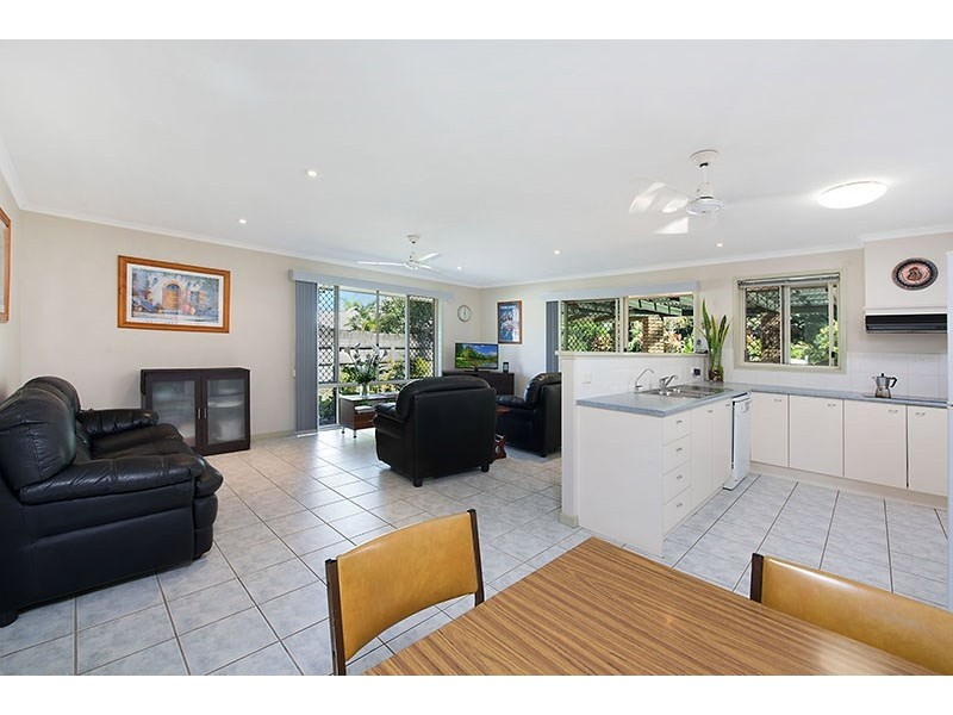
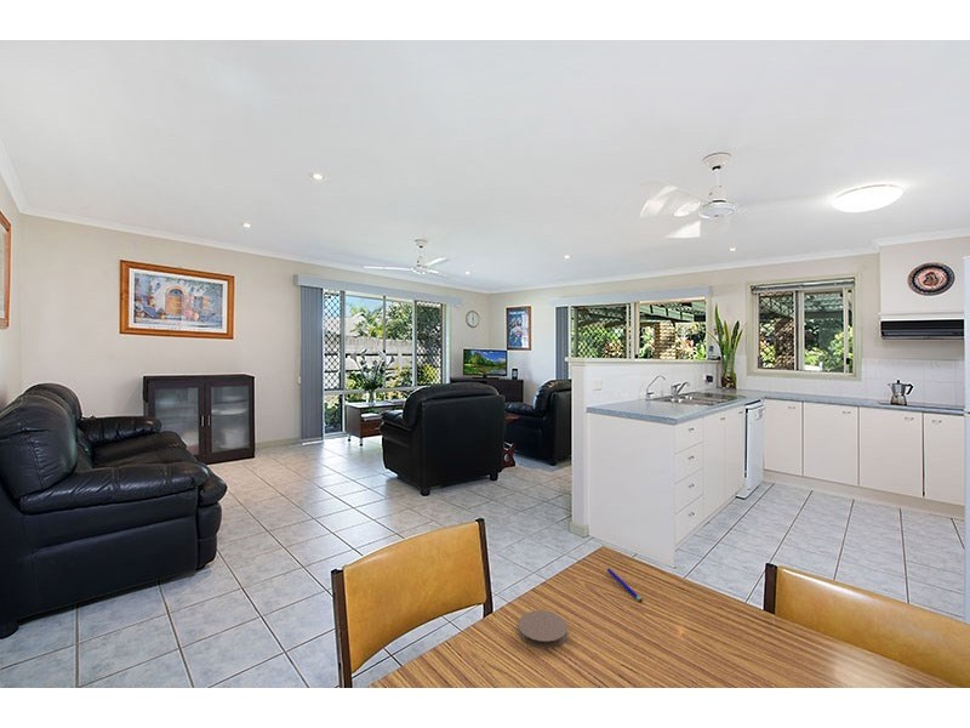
+ coaster (542, 627)
+ pen (623, 584)
